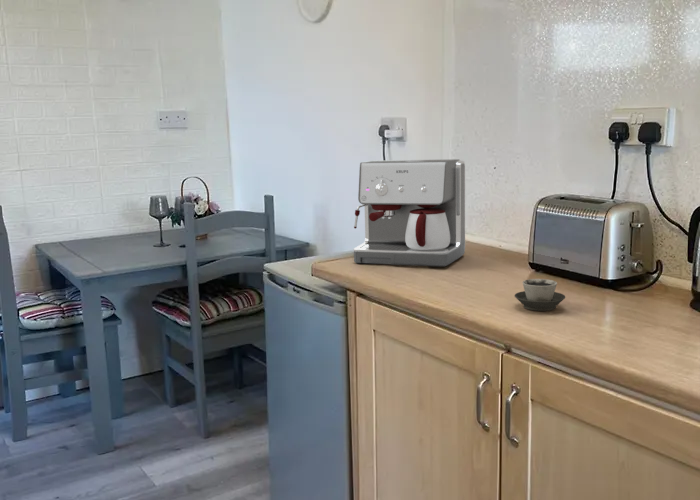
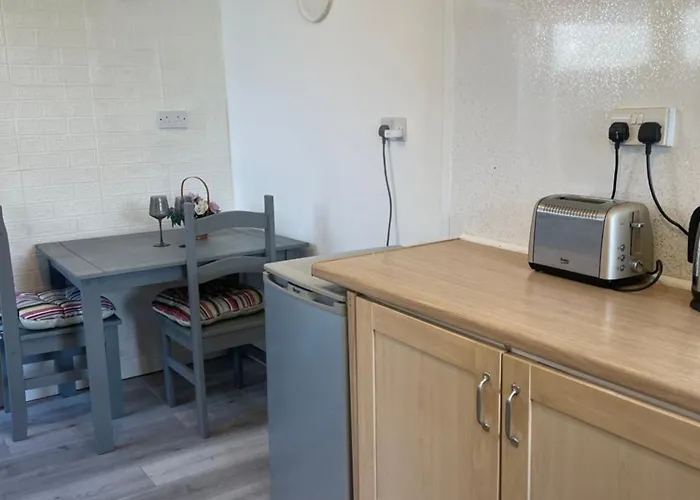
- coffee maker (408, 210)
- cup (539, 294)
